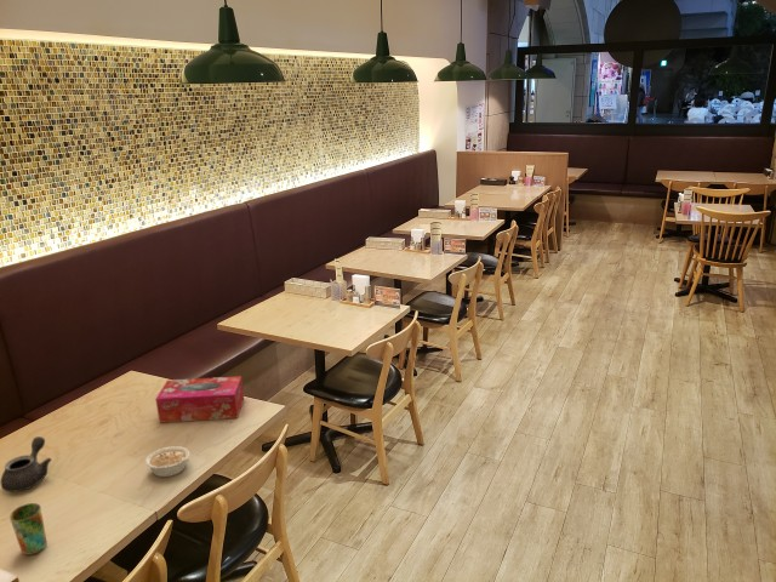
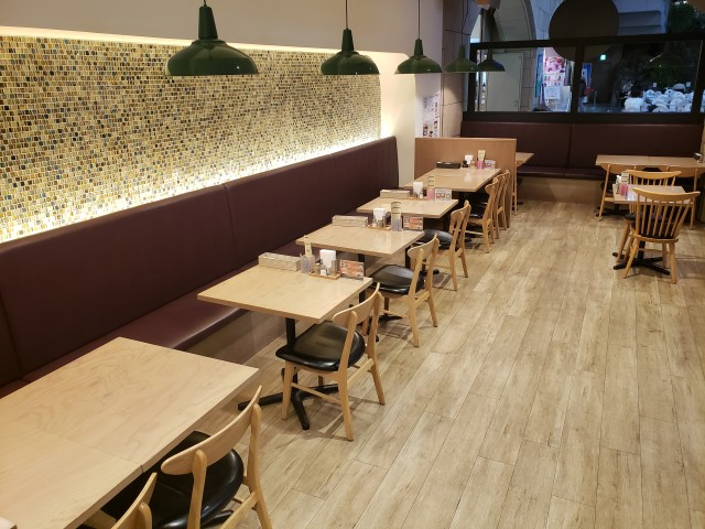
- cup (29, 530)
- legume (170, 461)
- tissue box (201, 398)
- teapot (29, 462)
